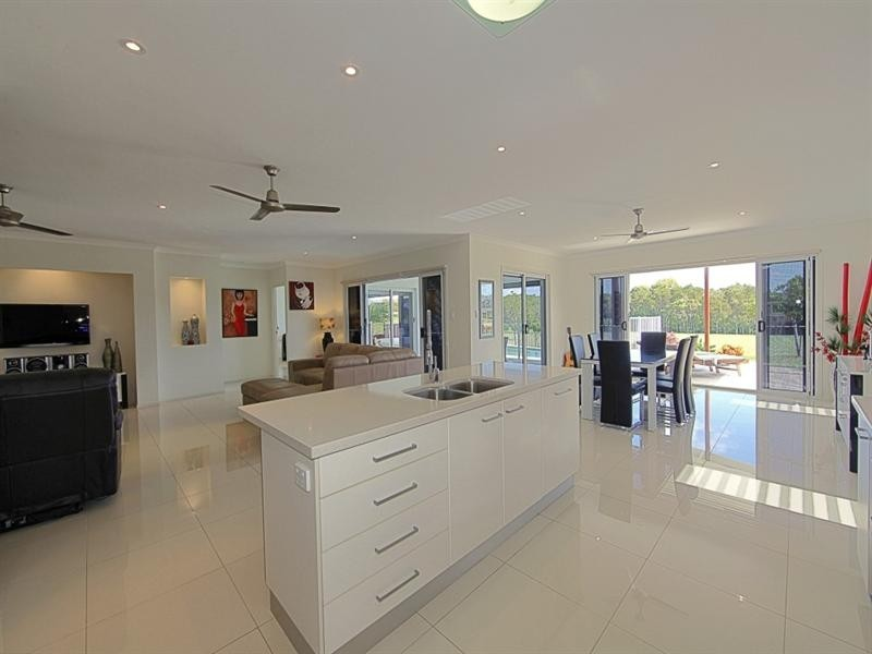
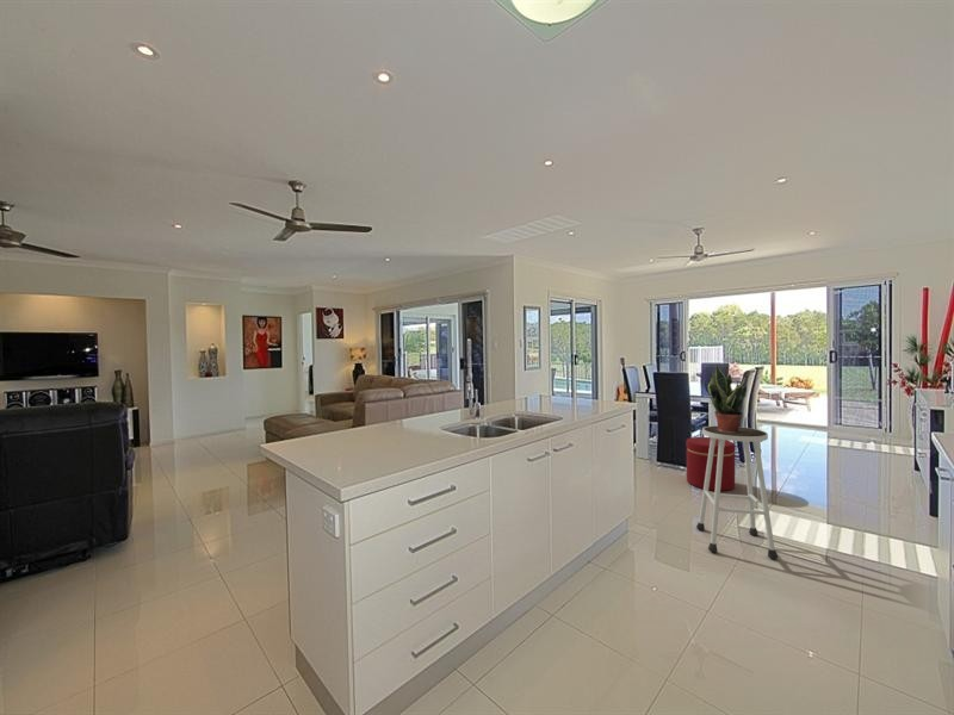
+ ottoman (712, 462)
+ stool (733, 495)
+ potted plant (732, 397)
